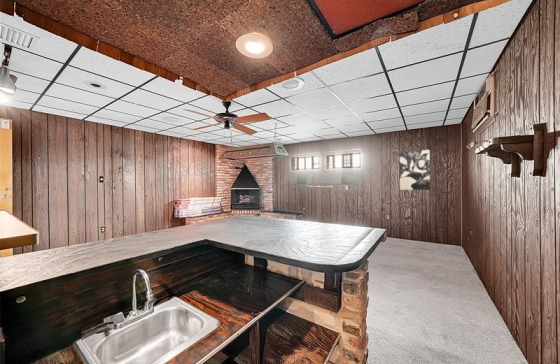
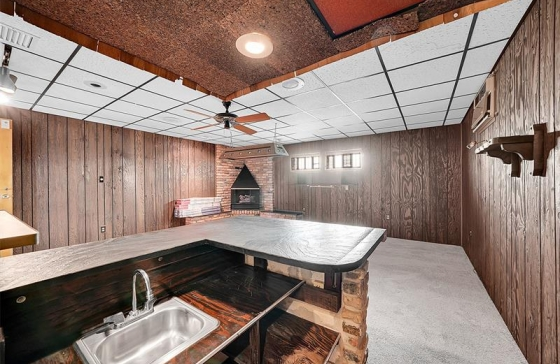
- wall art (414, 170)
